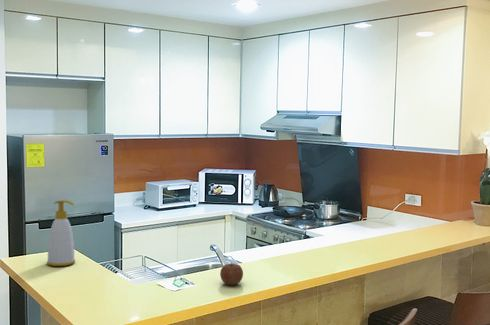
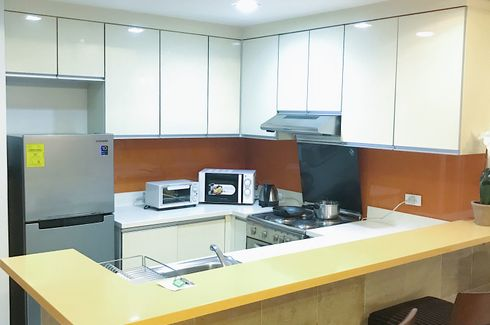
- apple (231, 273)
- soap bottle (61, 231)
